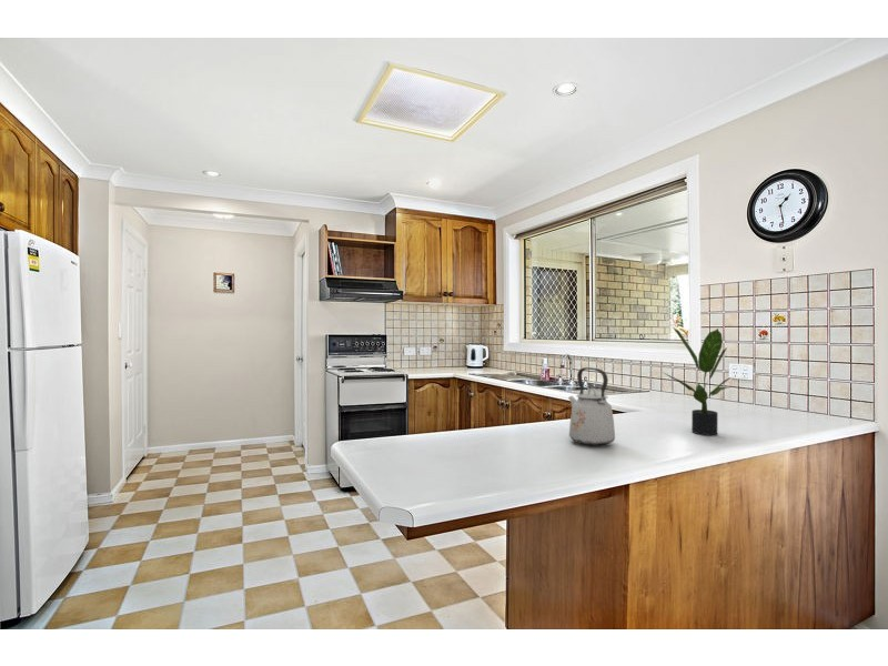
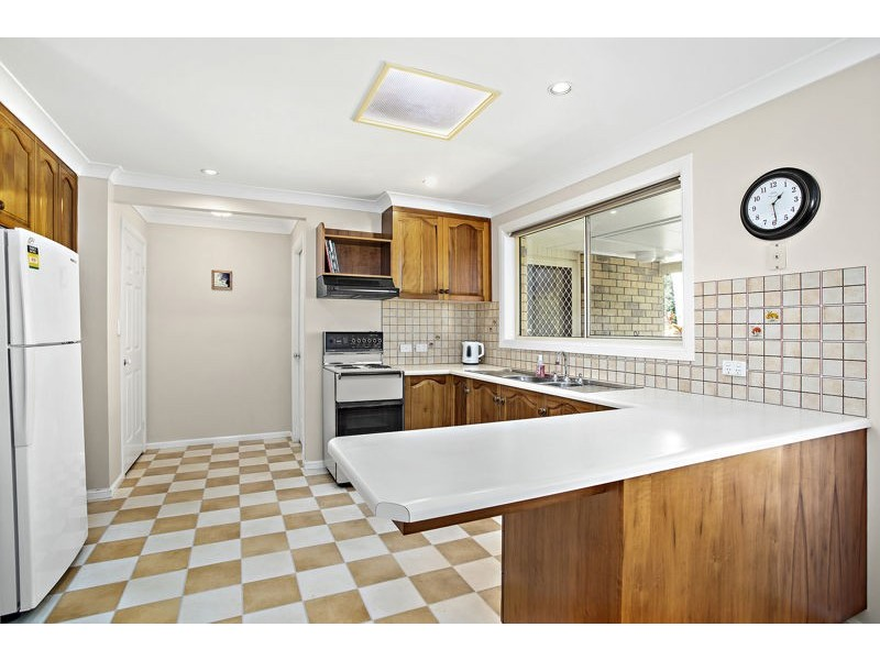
- kettle (586, 403)
- potted plant (698, 383)
